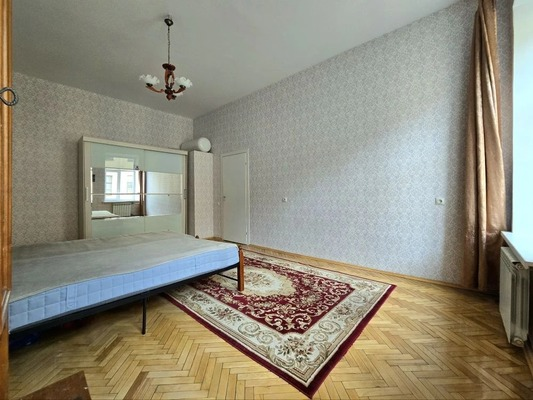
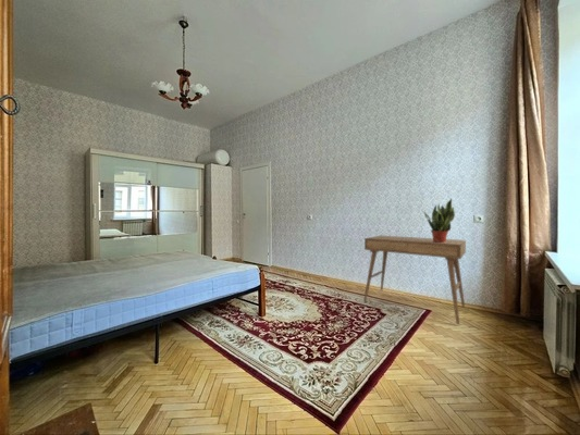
+ desk (418, 254)
+ potted plant (440, 220)
